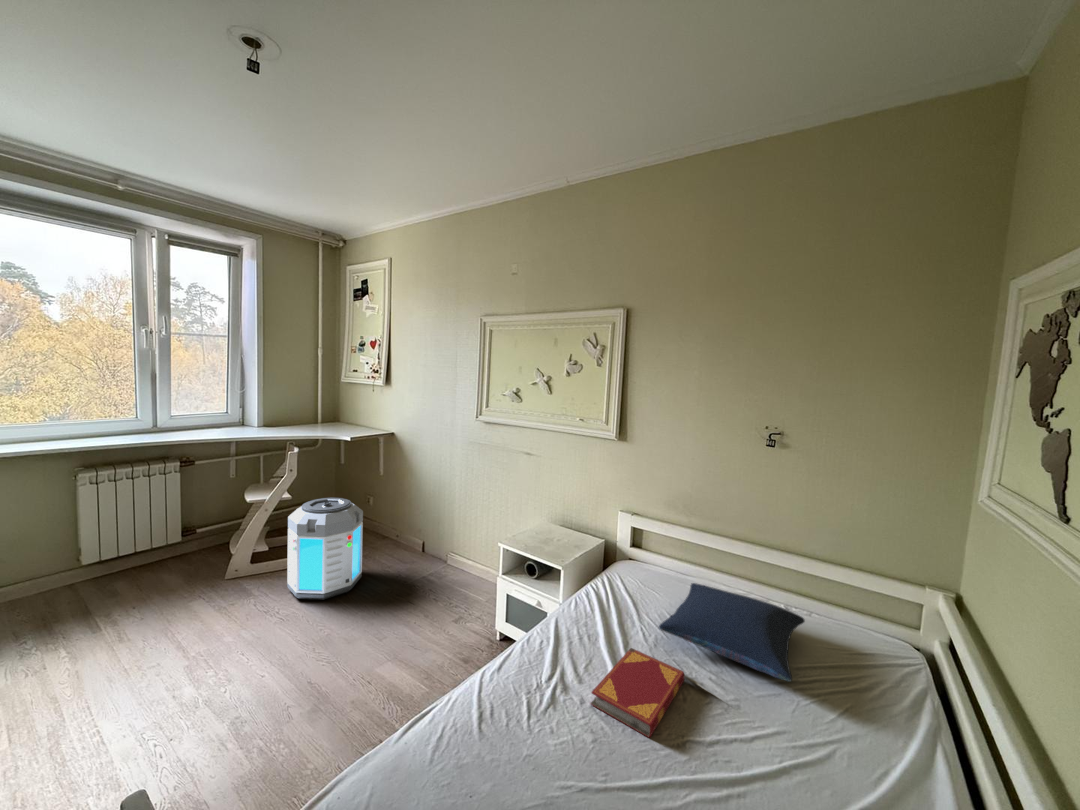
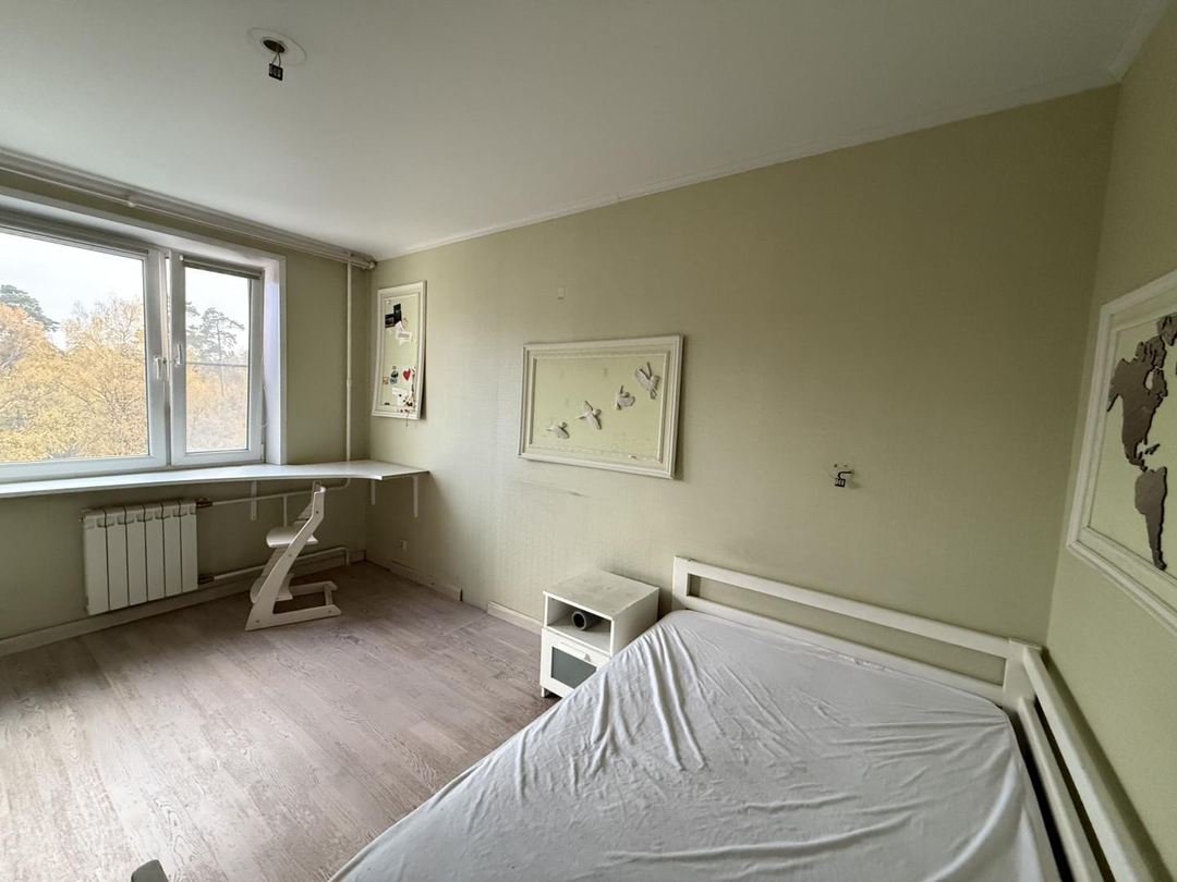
- air purifier (326, 544)
- pillow (732, 623)
- hardback book (639, 687)
